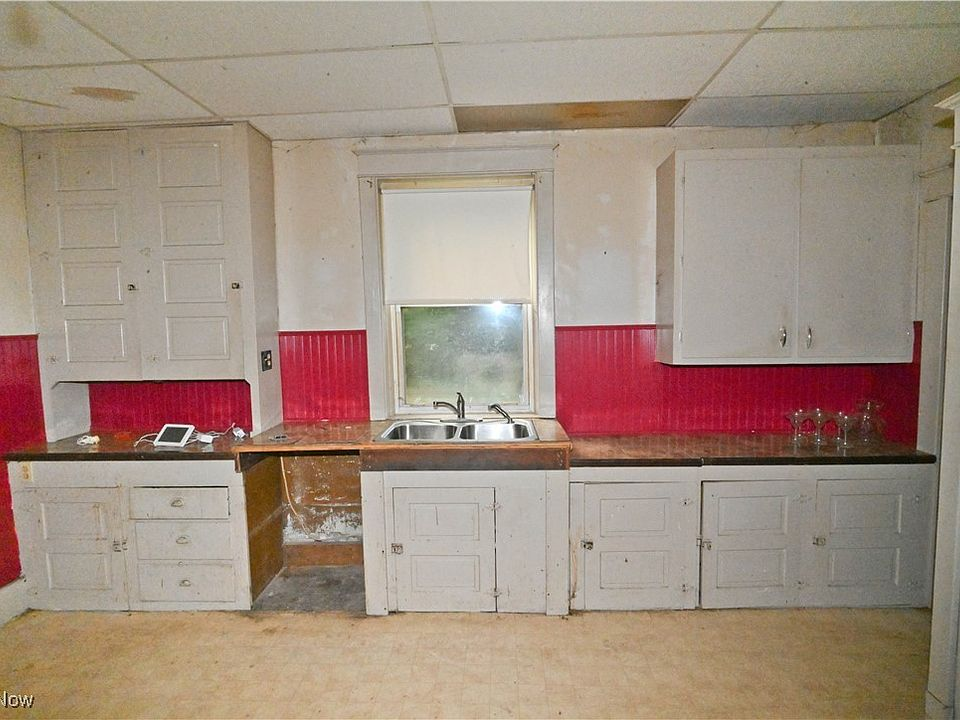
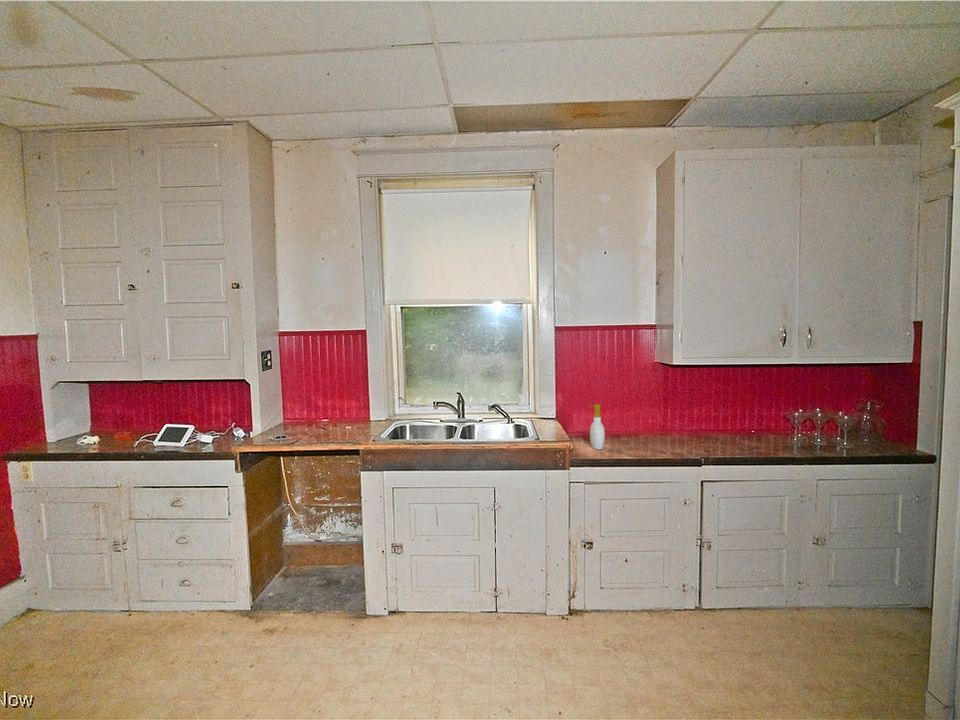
+ soap bottle (596, 426)
